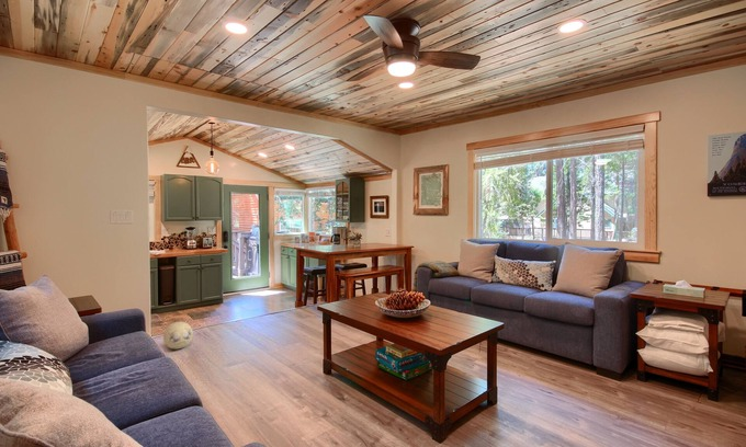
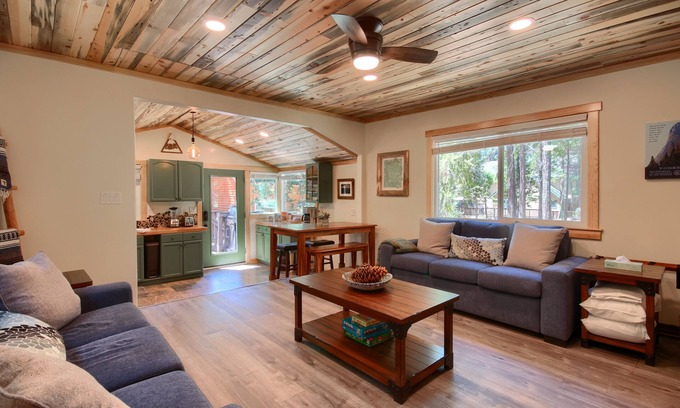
- ball (178, 334)
